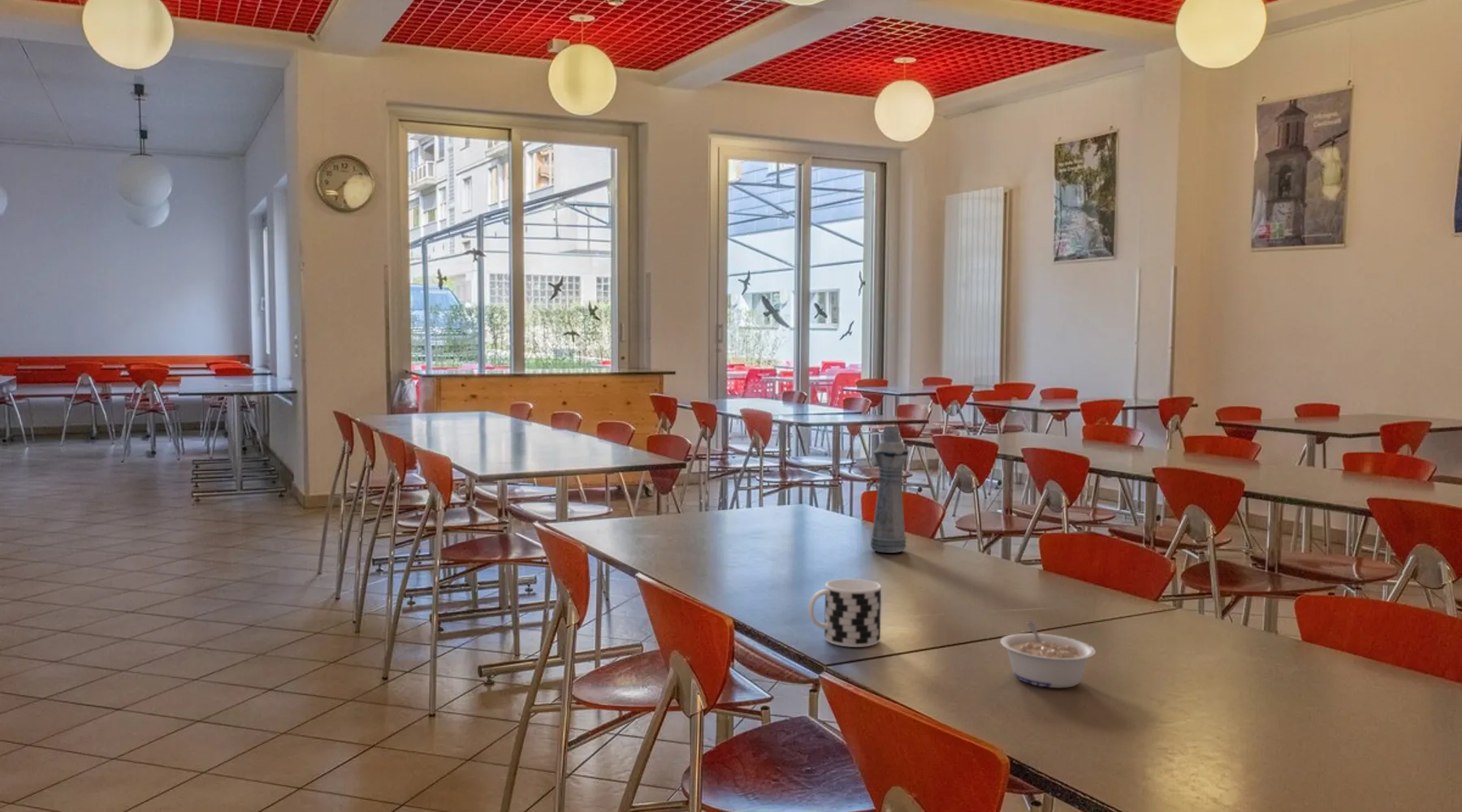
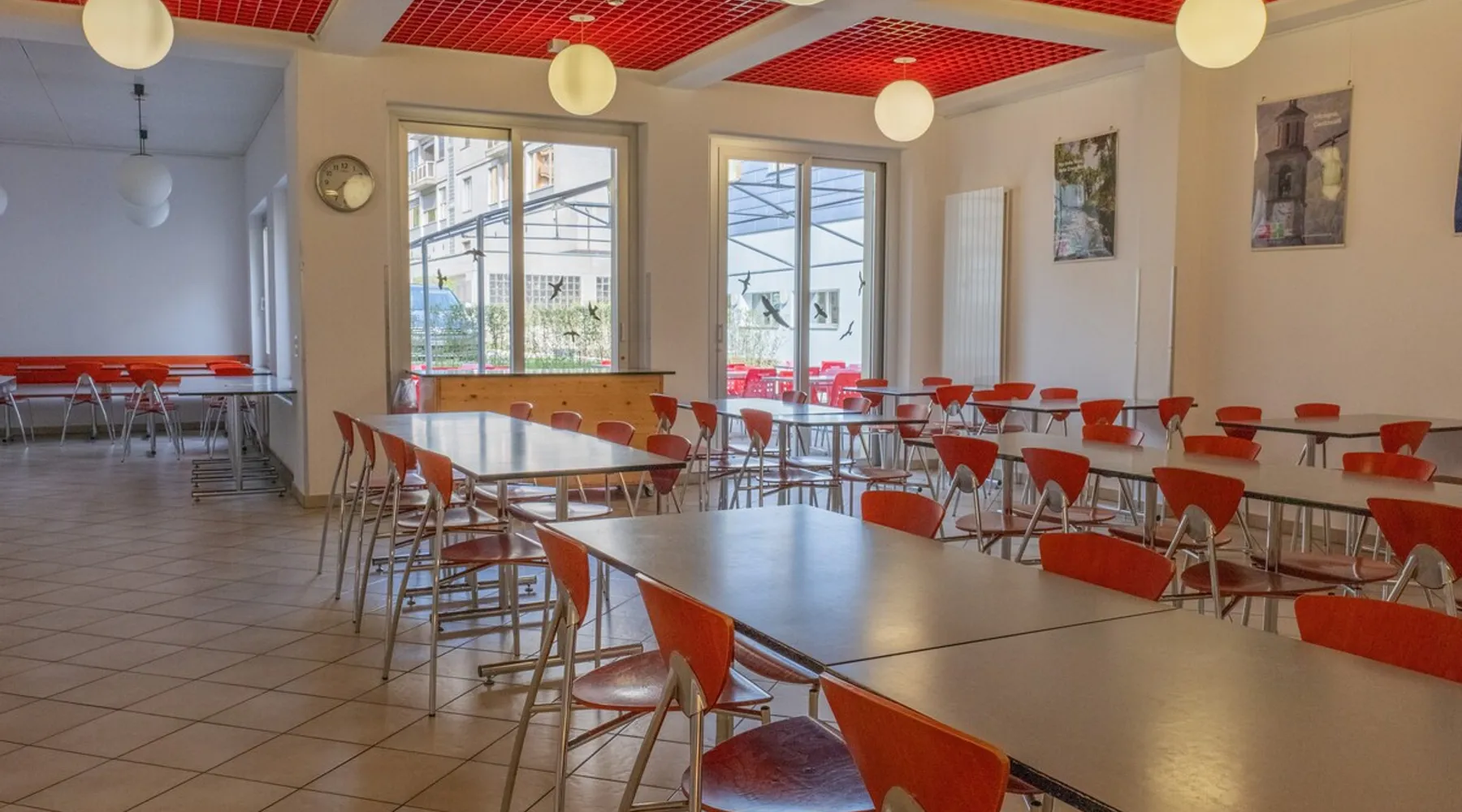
- legume (1044, 657)
- bottle (889, 488)
- cup (844, 612)
